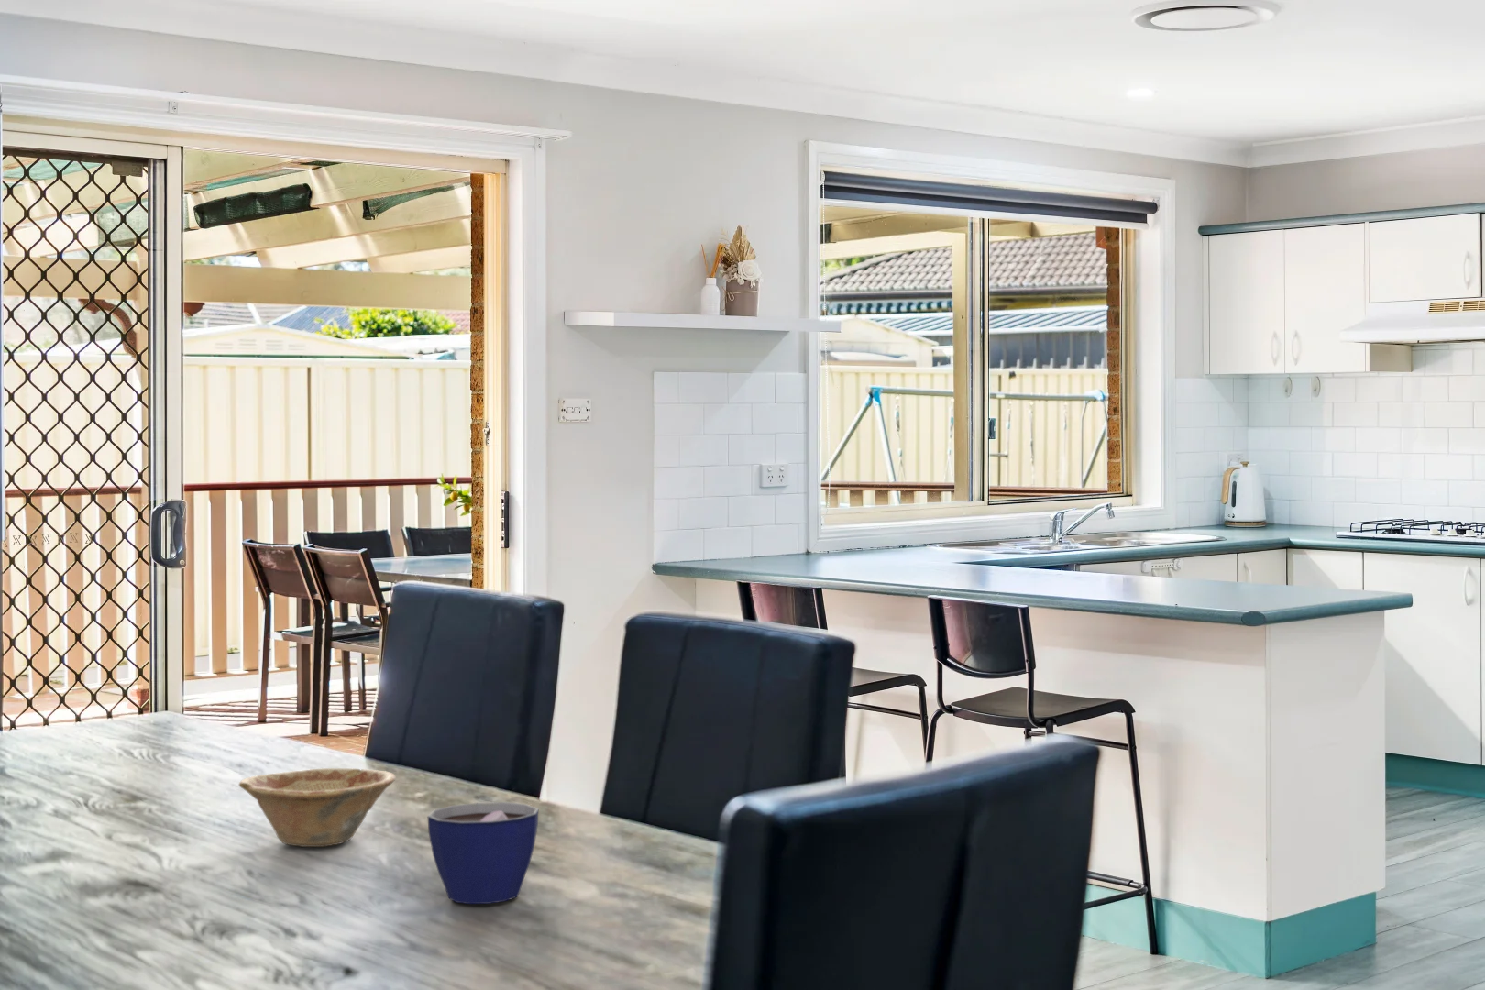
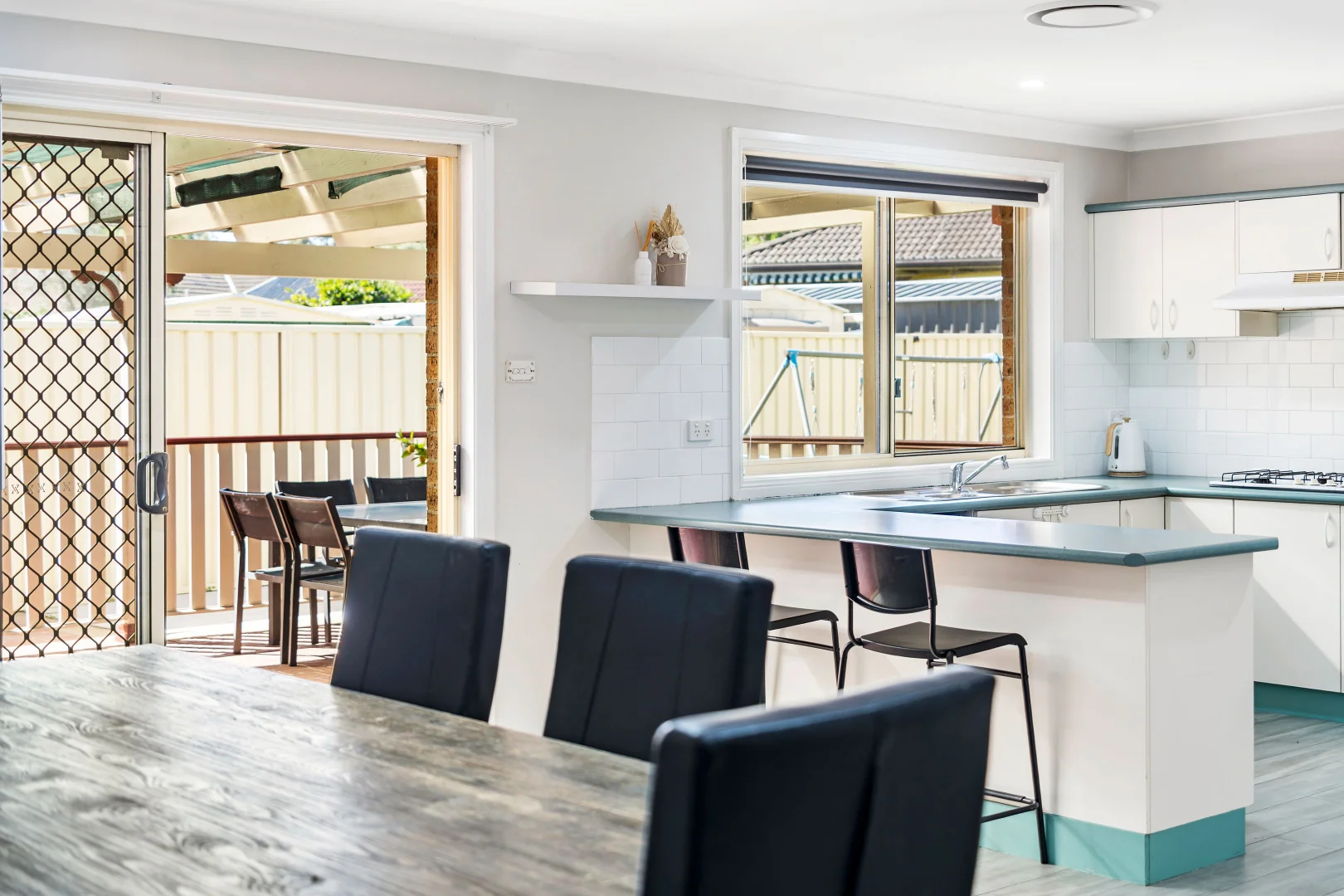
- cup (476, 850)
- dish (318, 809)
